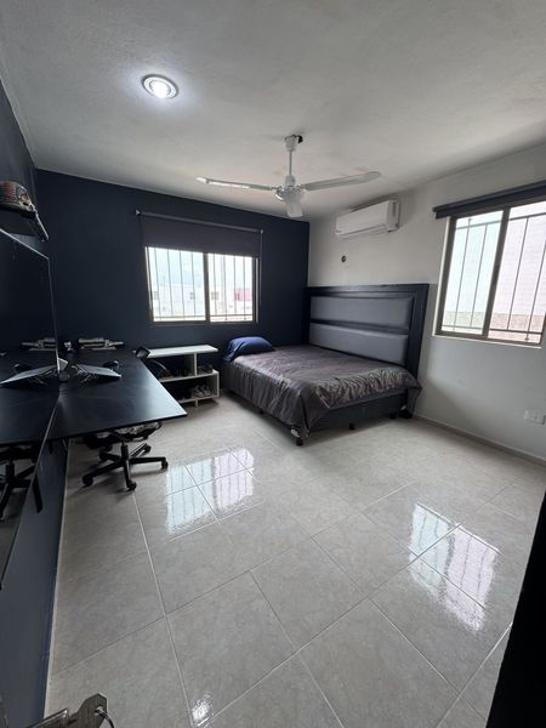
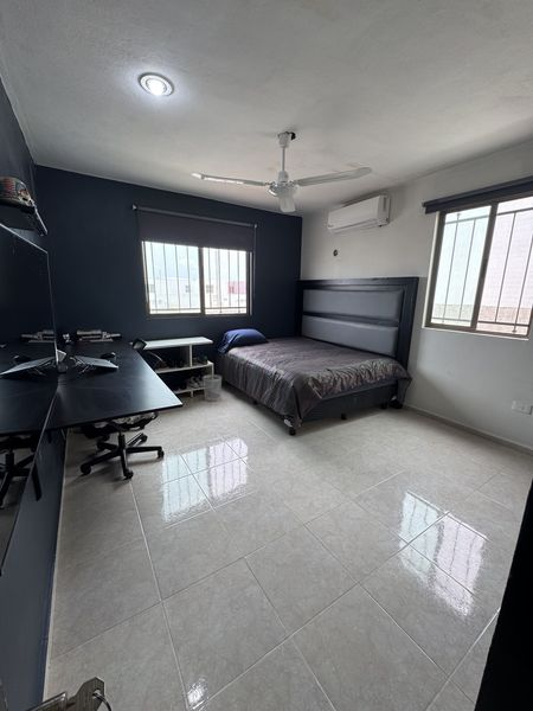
+ wastebasket (212, 387)
